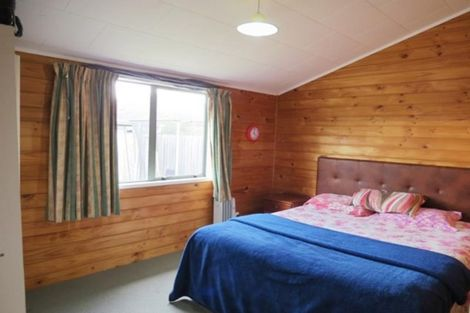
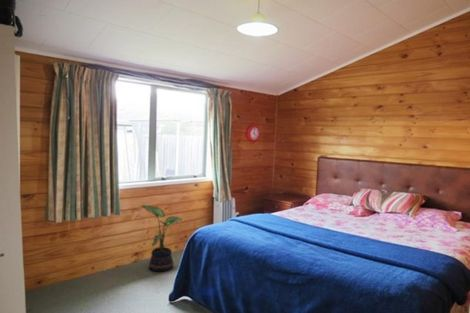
+ potted plant (164, 235)
